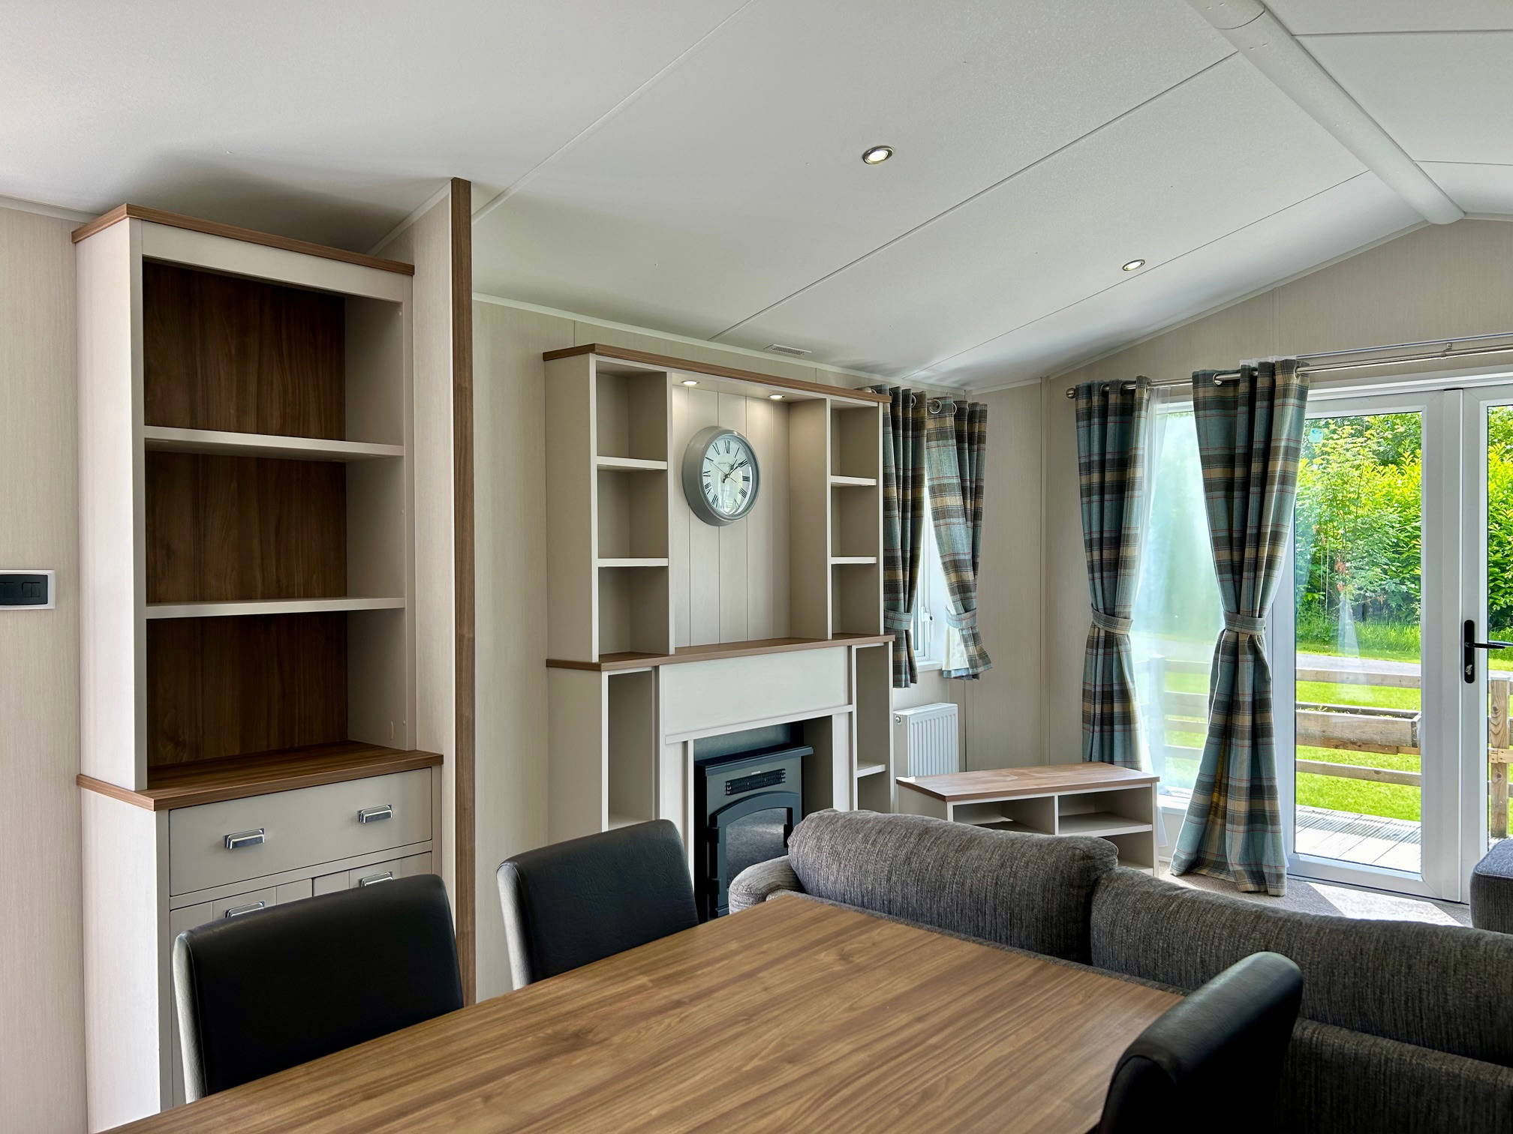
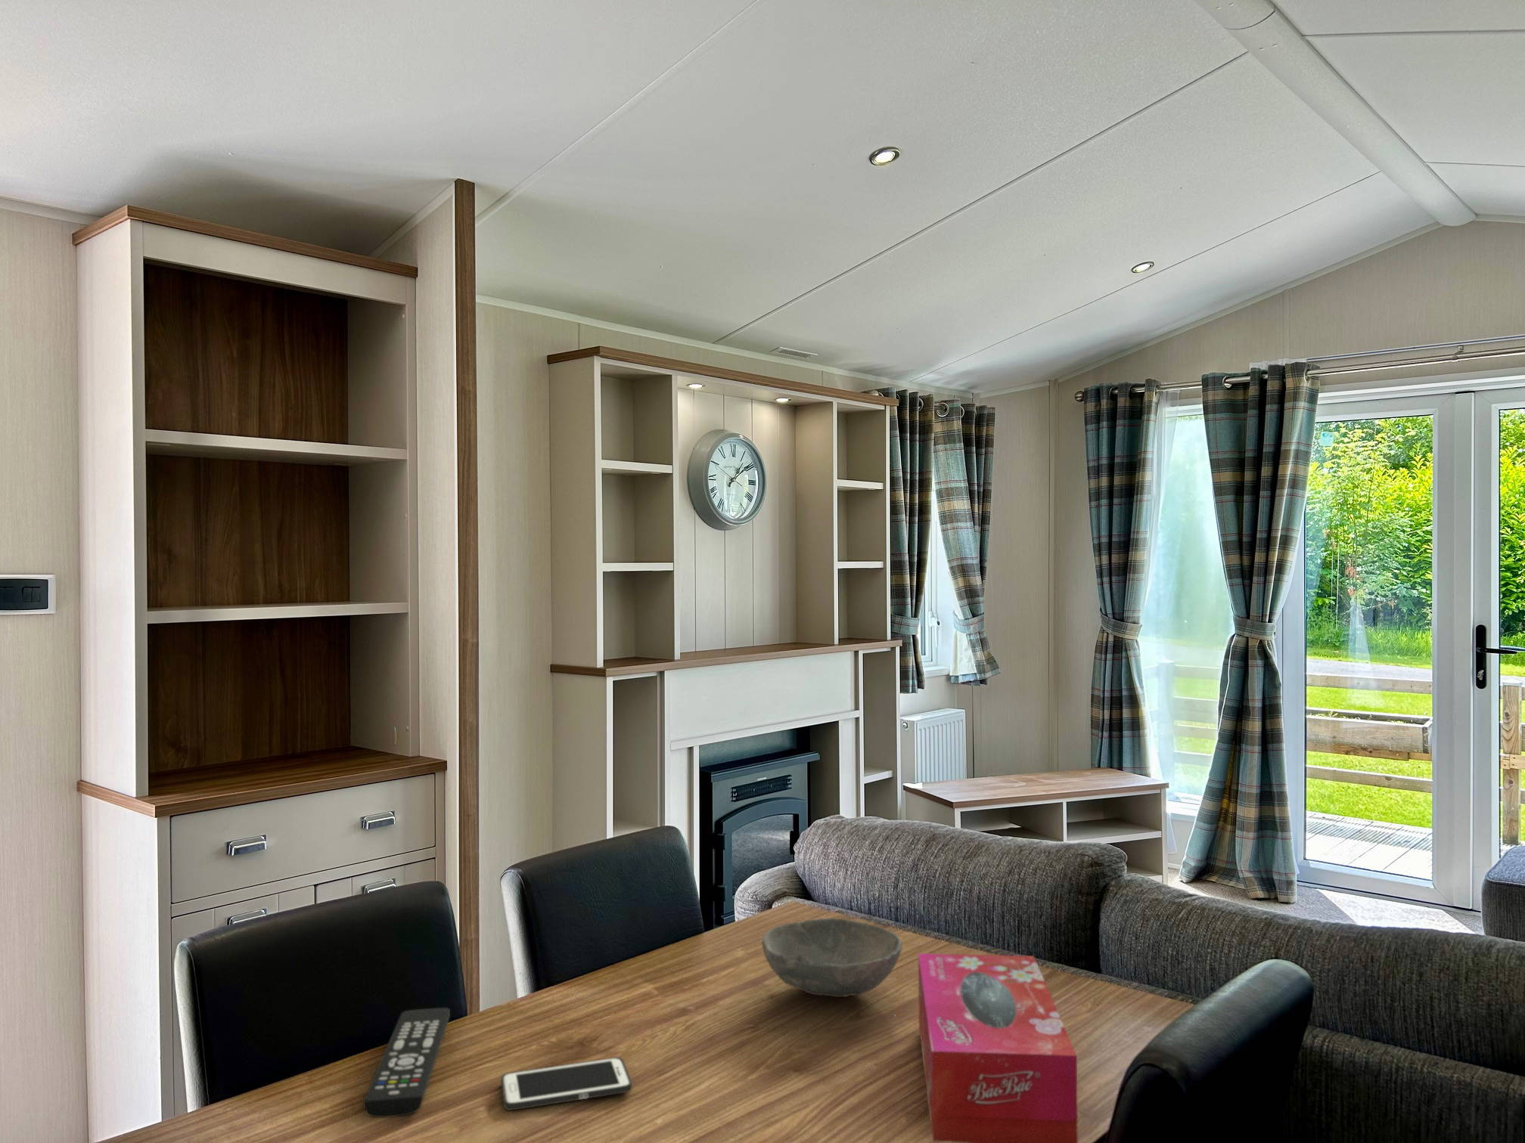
+ tissue box (988, 1040)
+ bowl (831, 964)
+ remote control (411, 1058)
+ cell phone (566, 1083)
